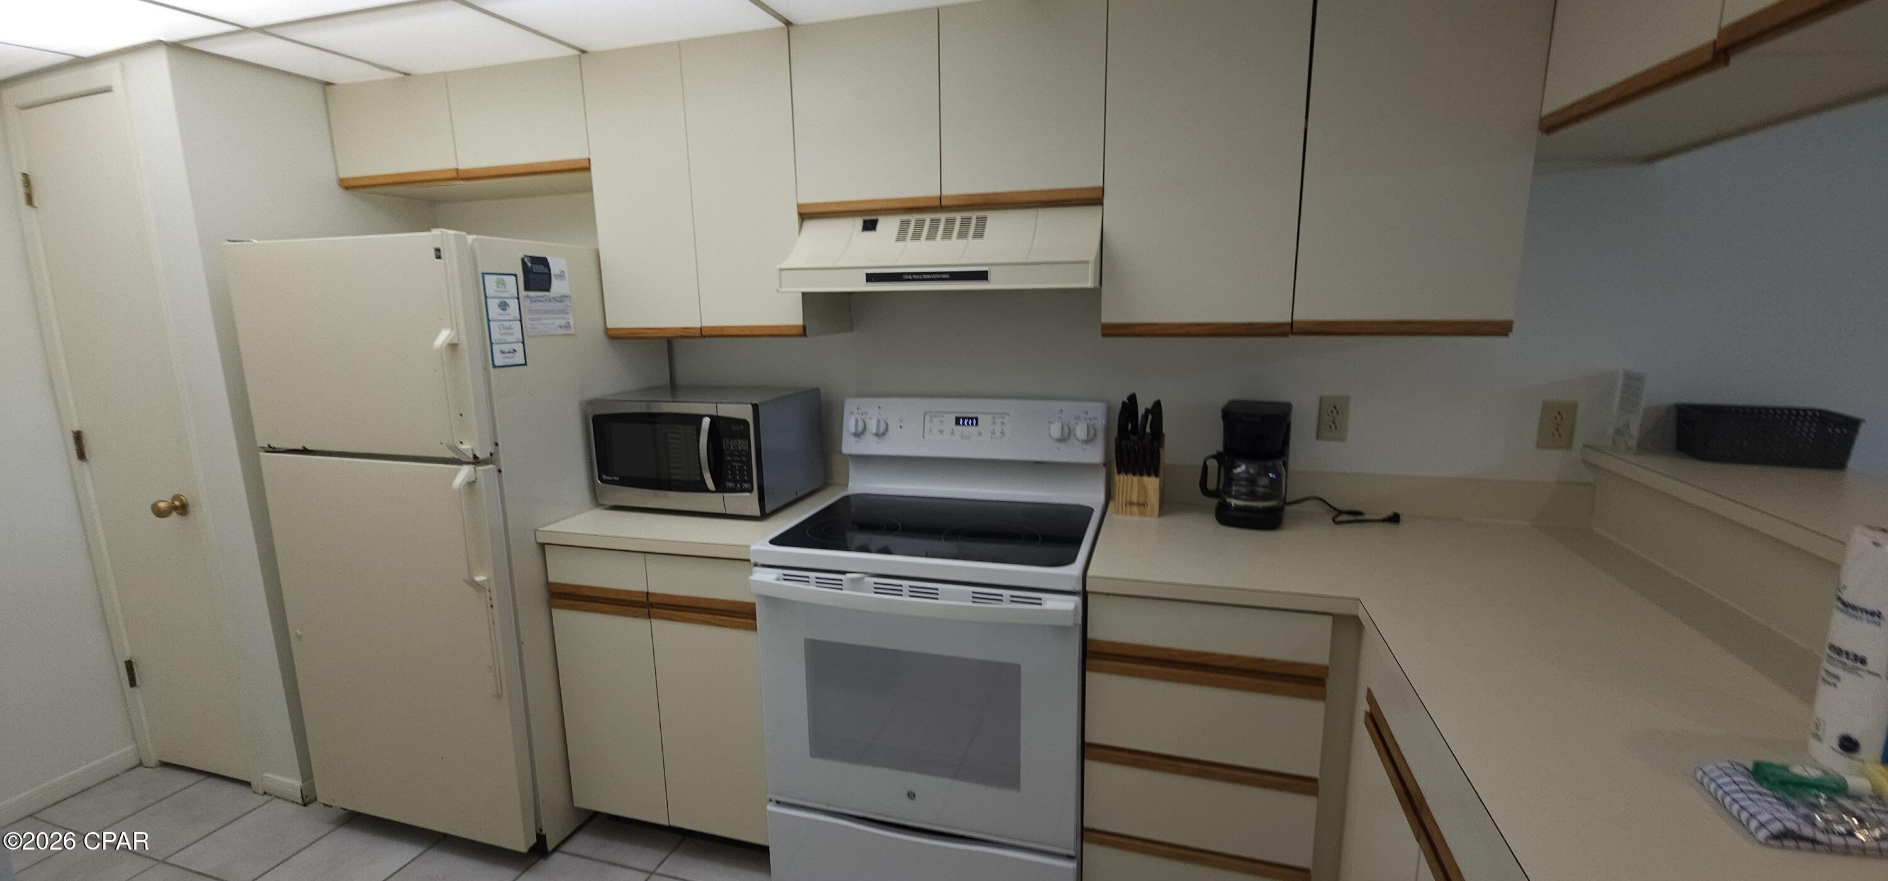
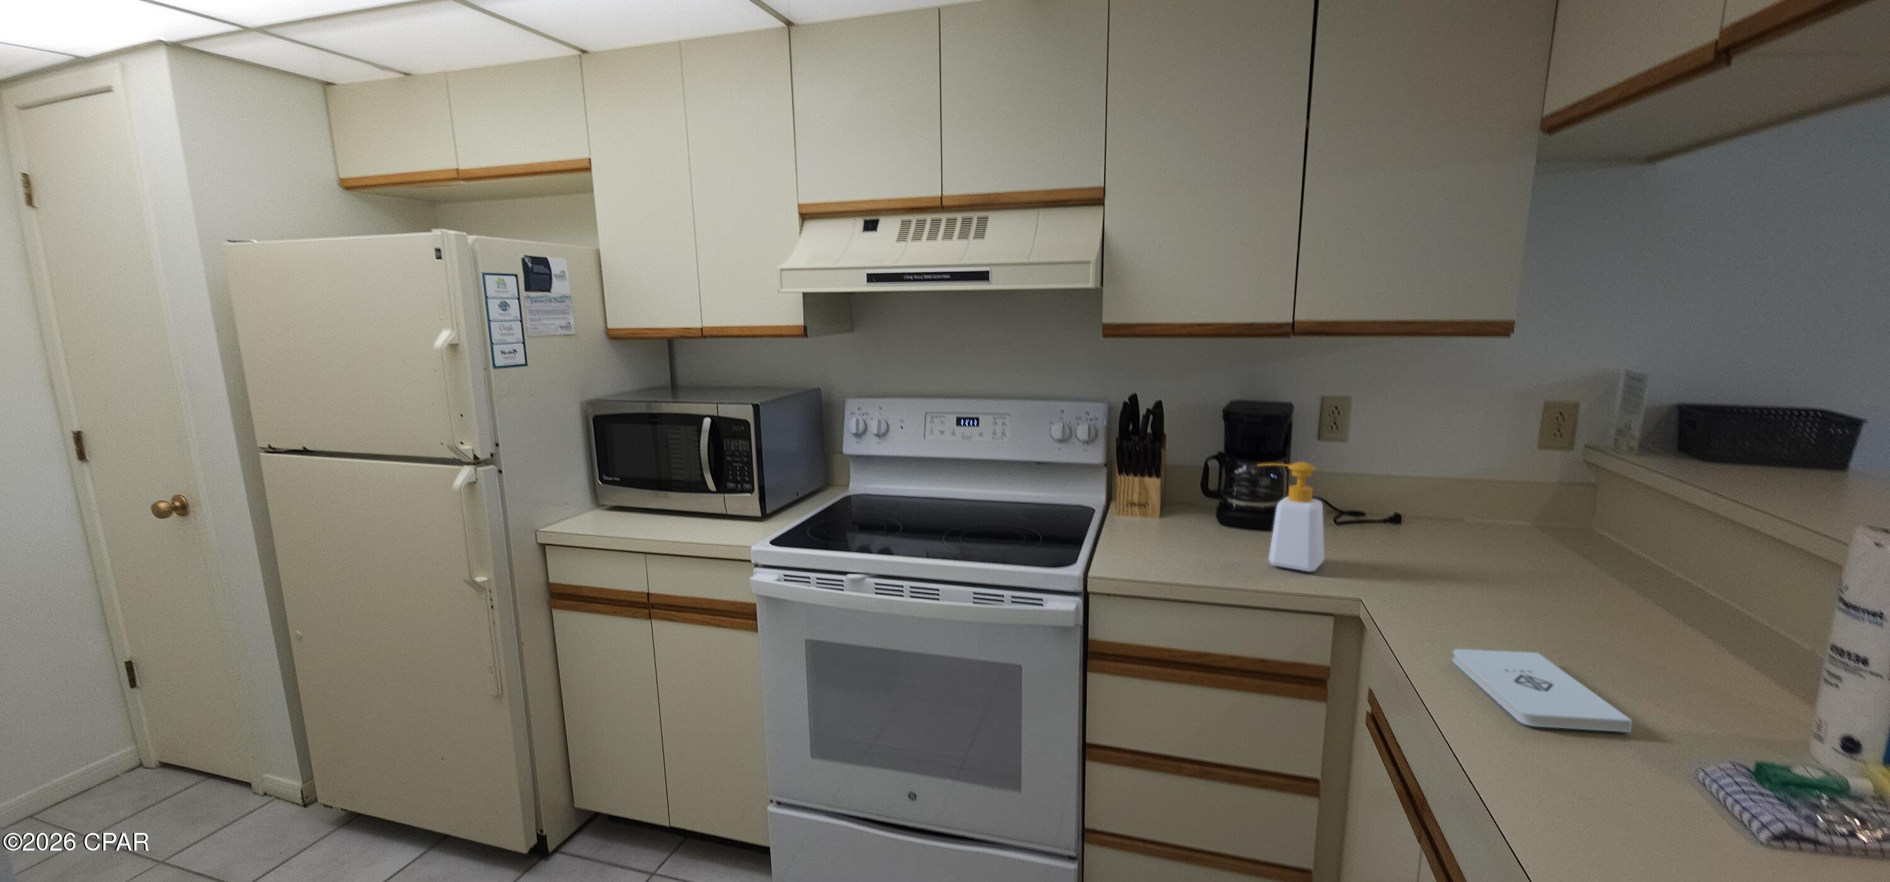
+ notepad (1531, 687)
+ soap bottle (1289, 512)
